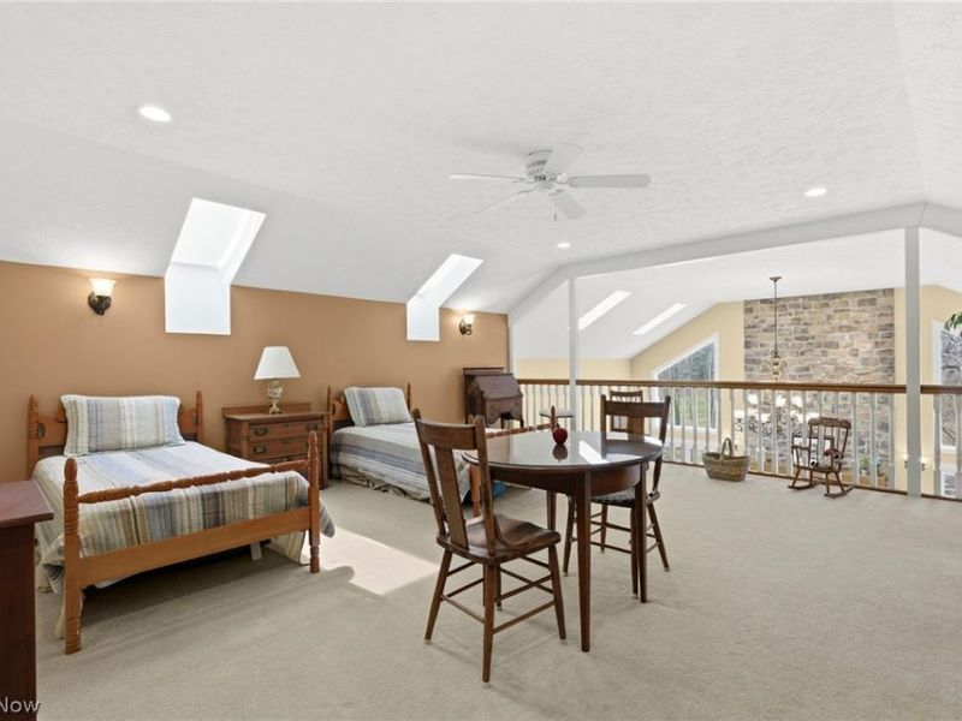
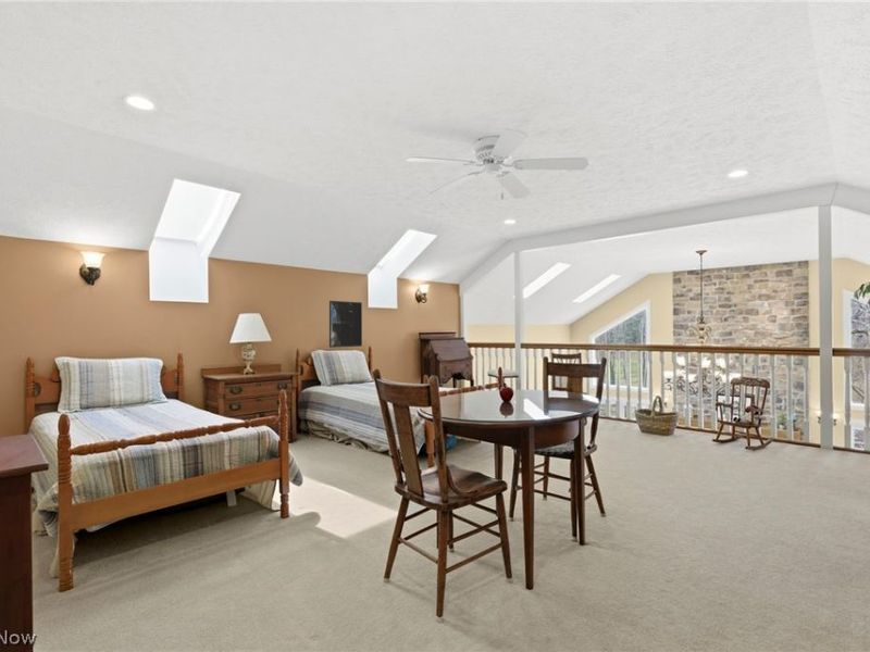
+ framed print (346, 324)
